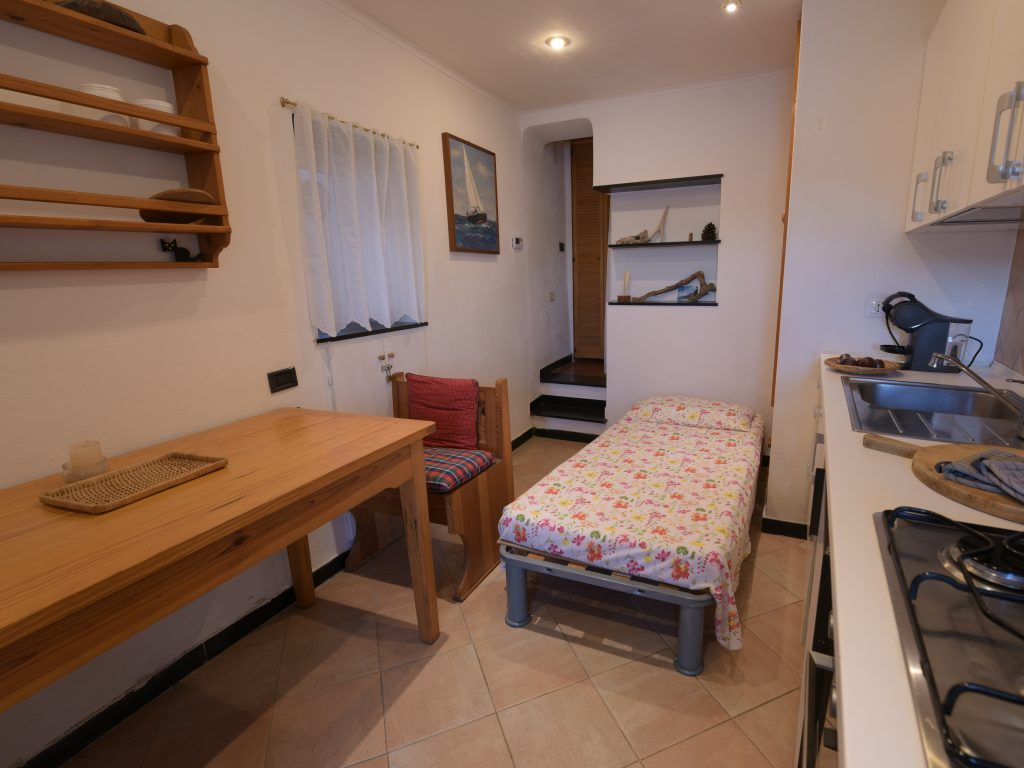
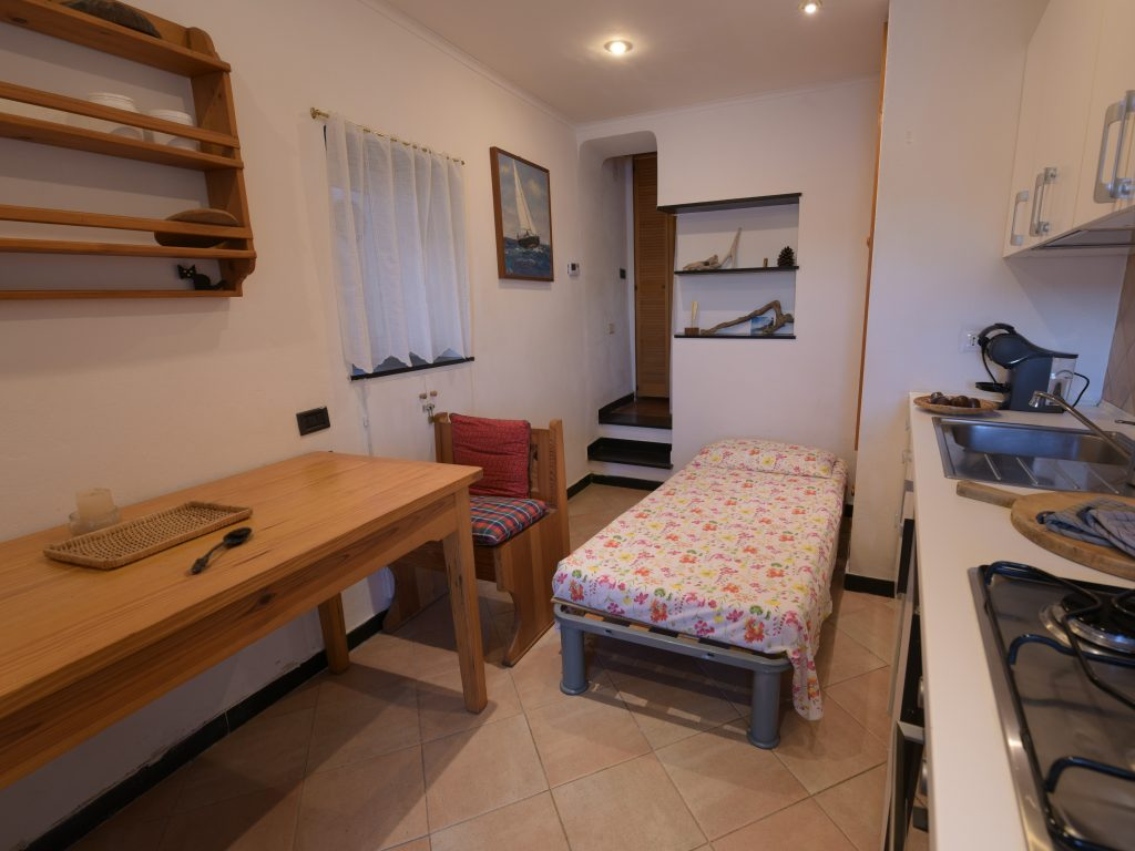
+ spoon (221, 545)
